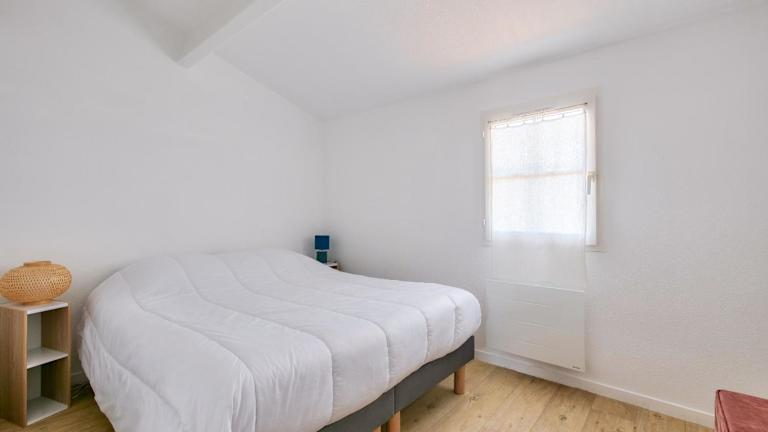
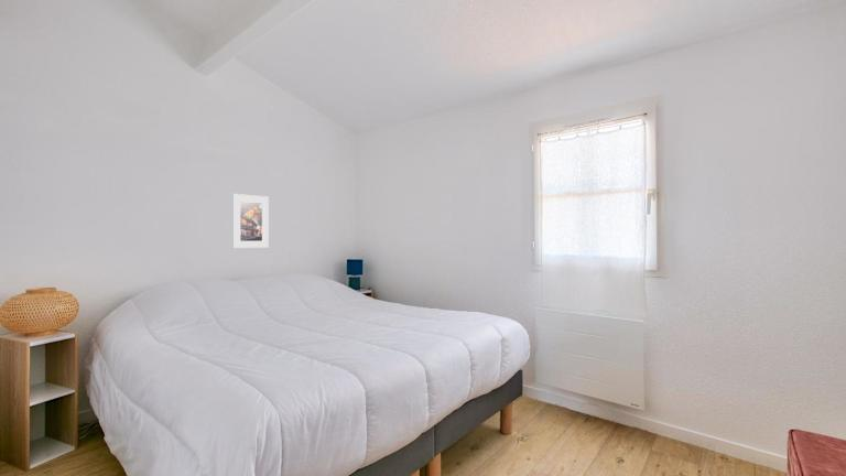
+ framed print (250, 221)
